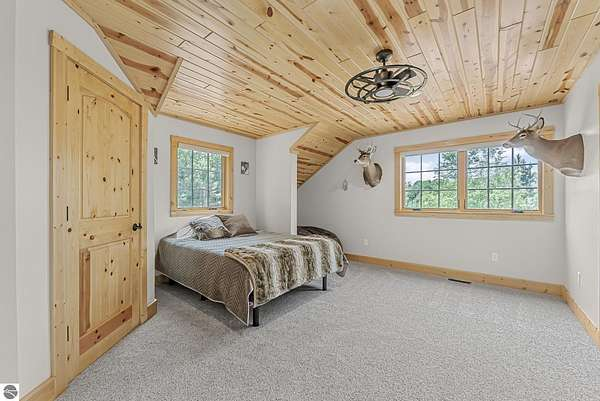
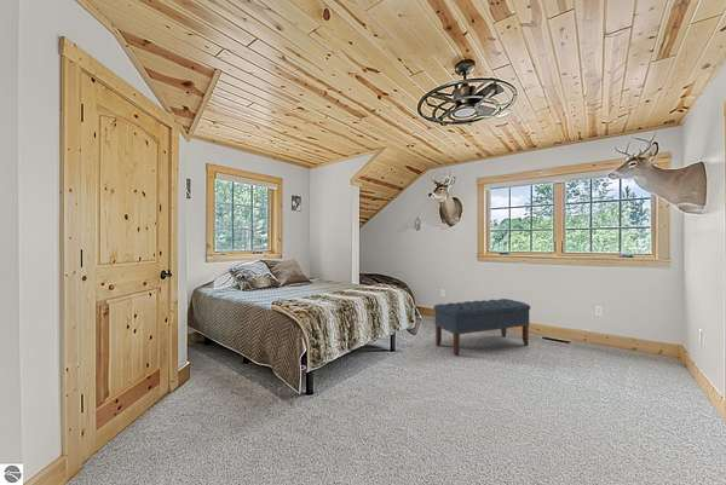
+ bench (482, 323)
